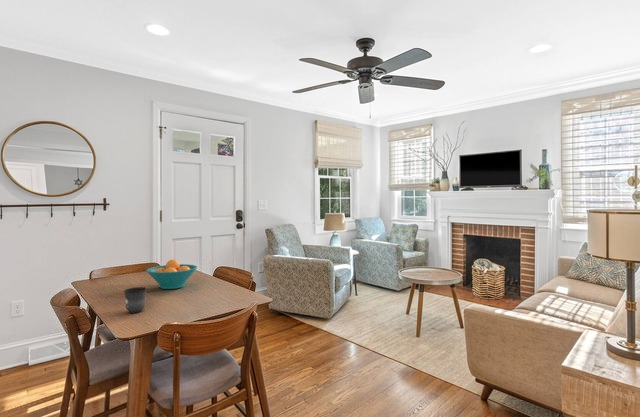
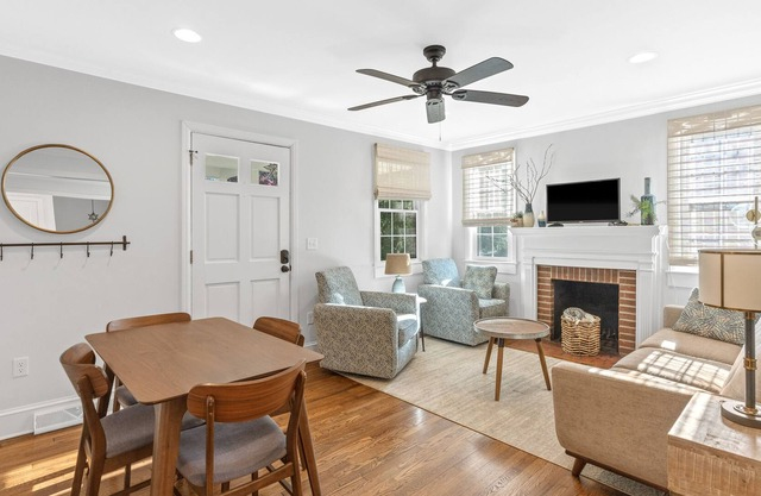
- fruit bowl (172, 273)
- mug (134, 299)
